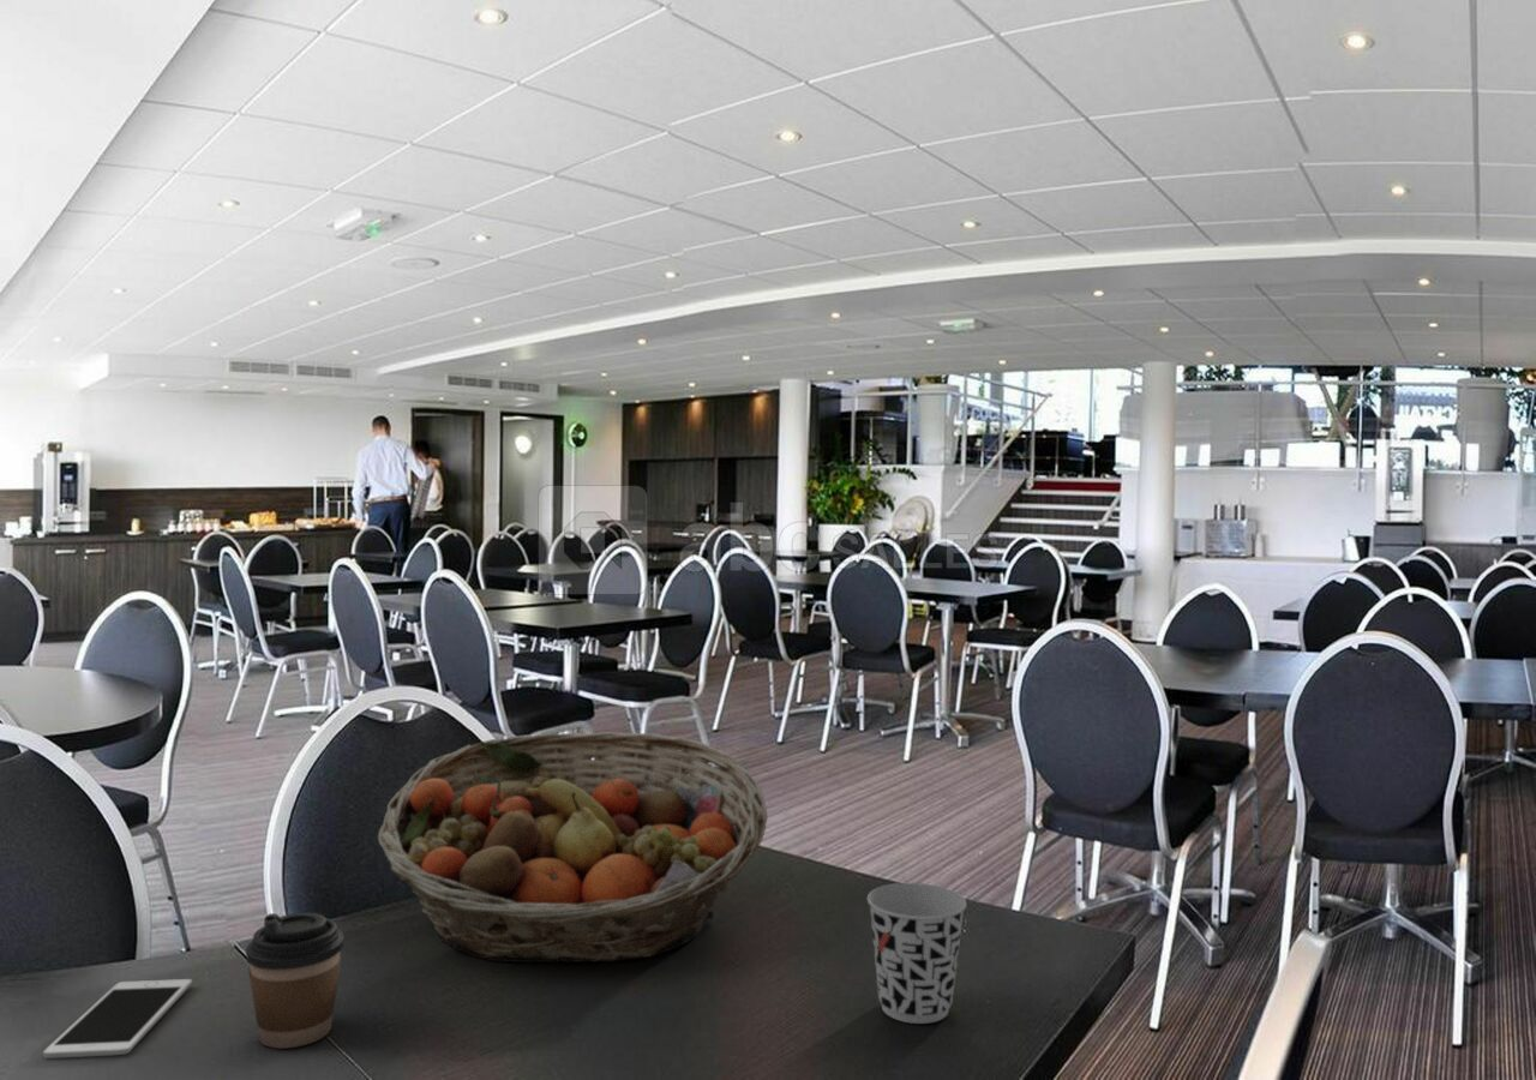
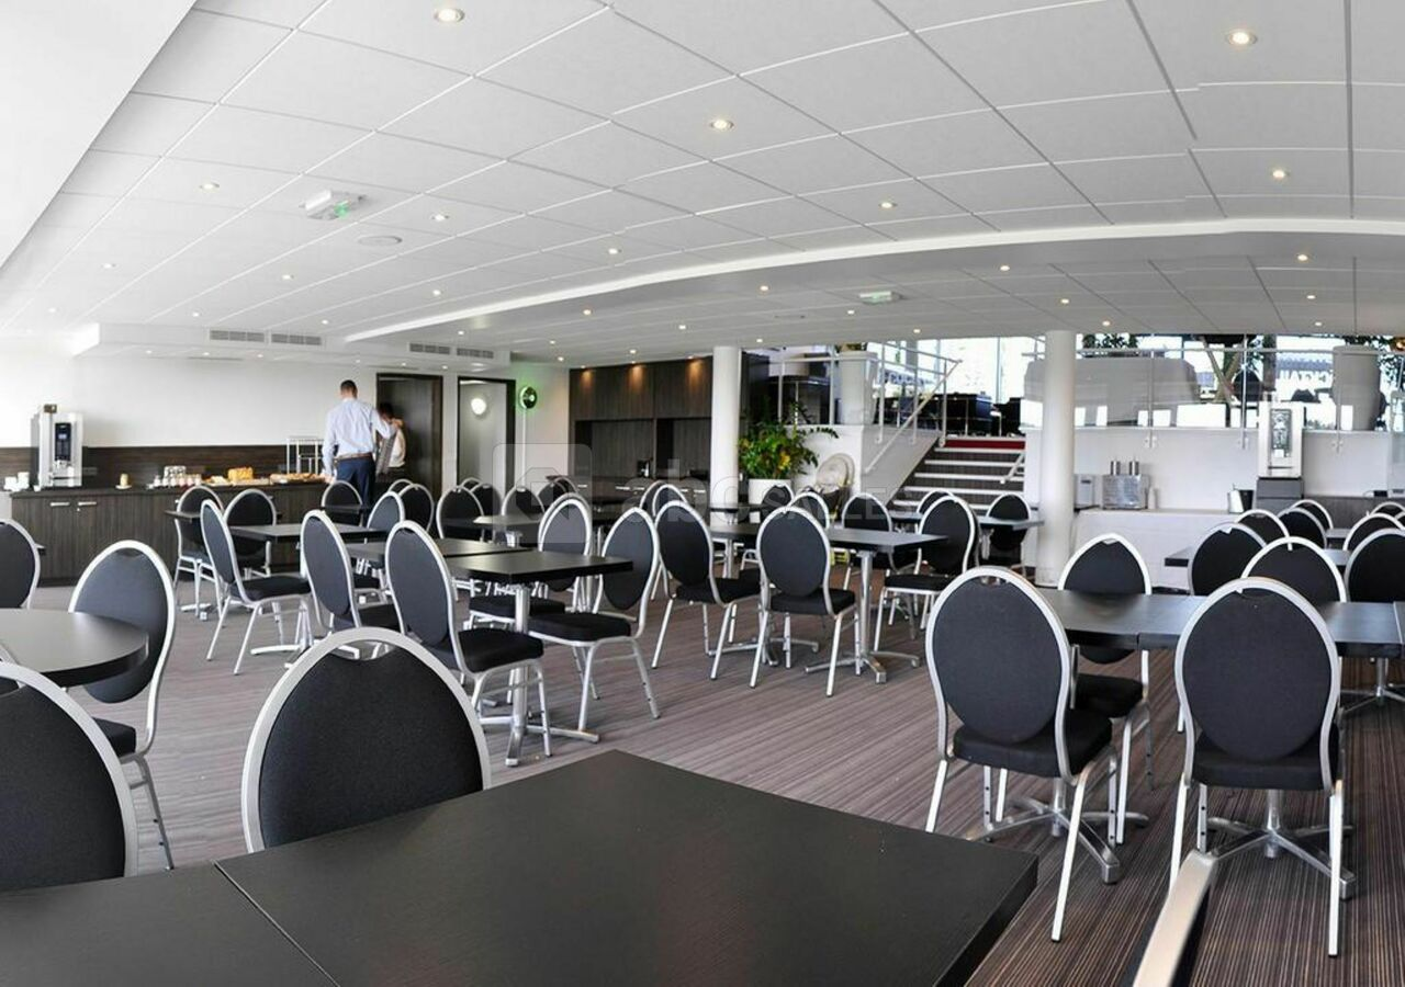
- coffee cup (295, 973)
- cell phone (122, 1015)
- cup (916, 953)
- fruit basket (576, 838)
